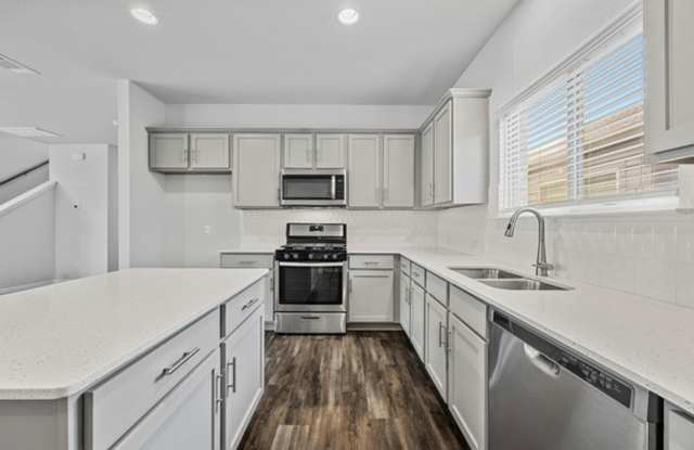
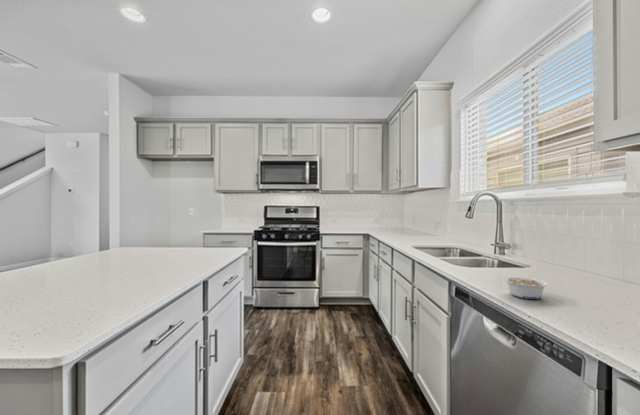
+ legume (525, 286)
